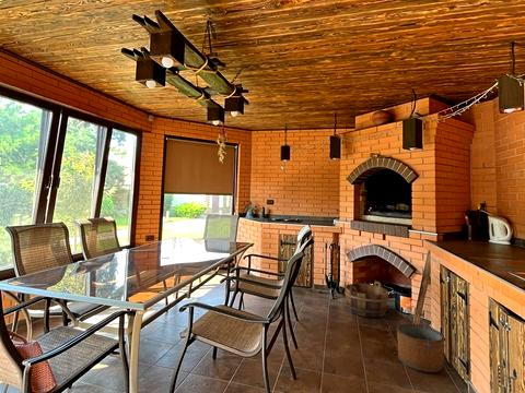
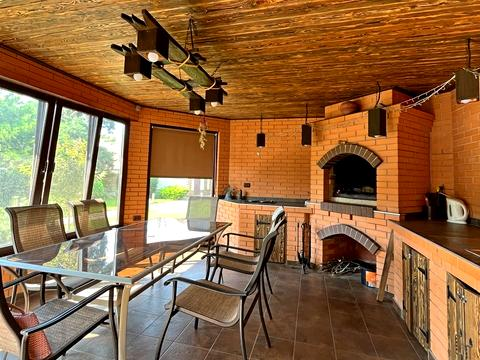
- wooden bucket (365, 297)
- bucket (419, 335)
